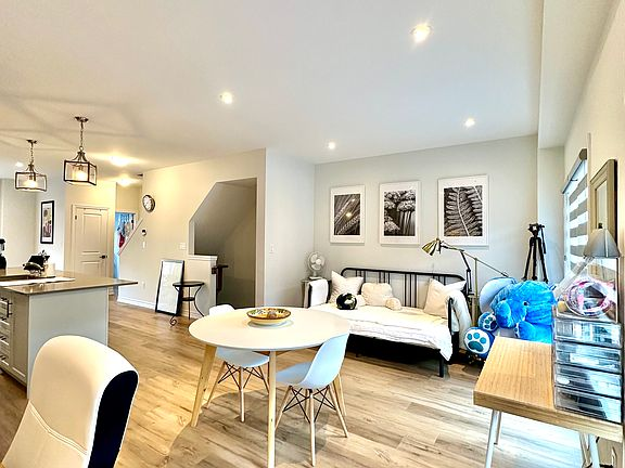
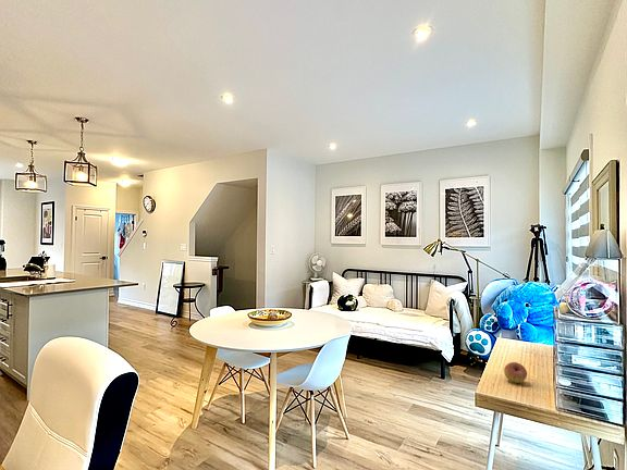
+ fruit (515, 372)
